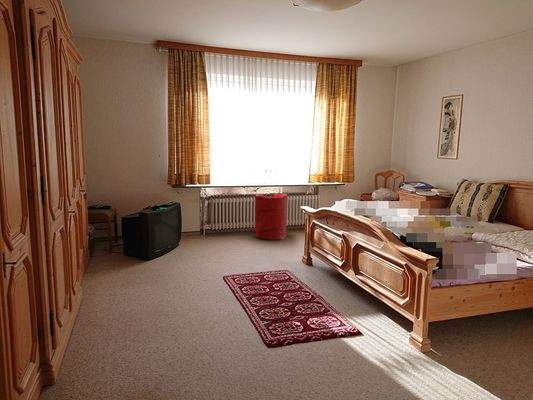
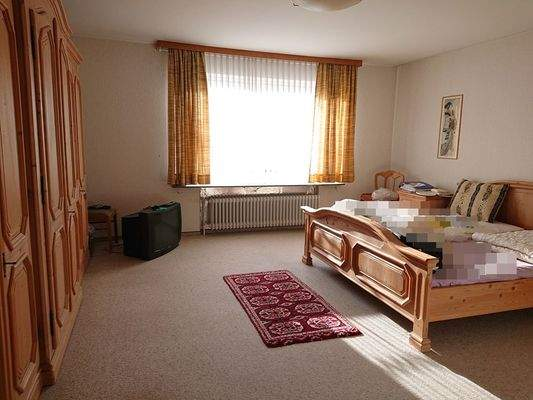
- laundry hamper (270, 214)
